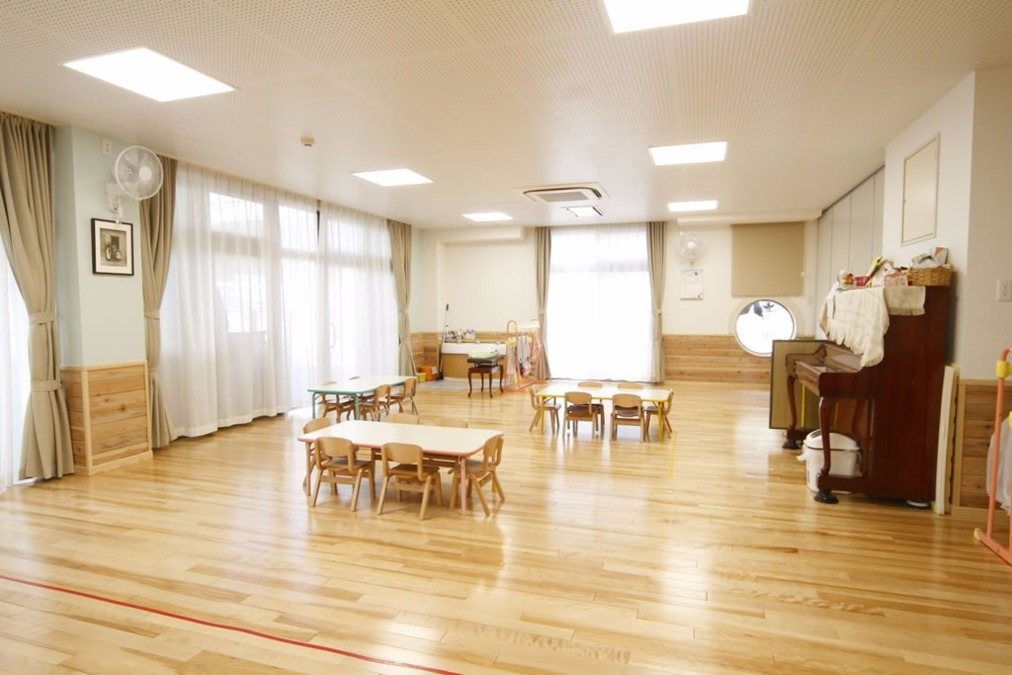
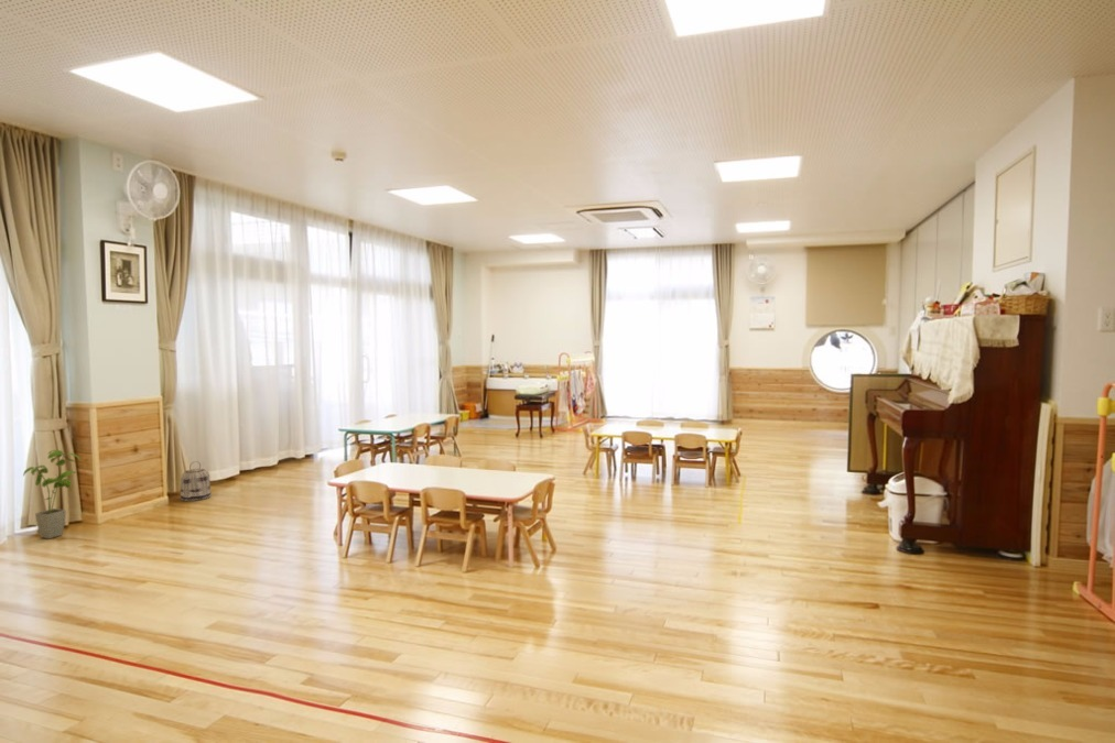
+ house plant (56, 490)
+ basket (195, 479)
